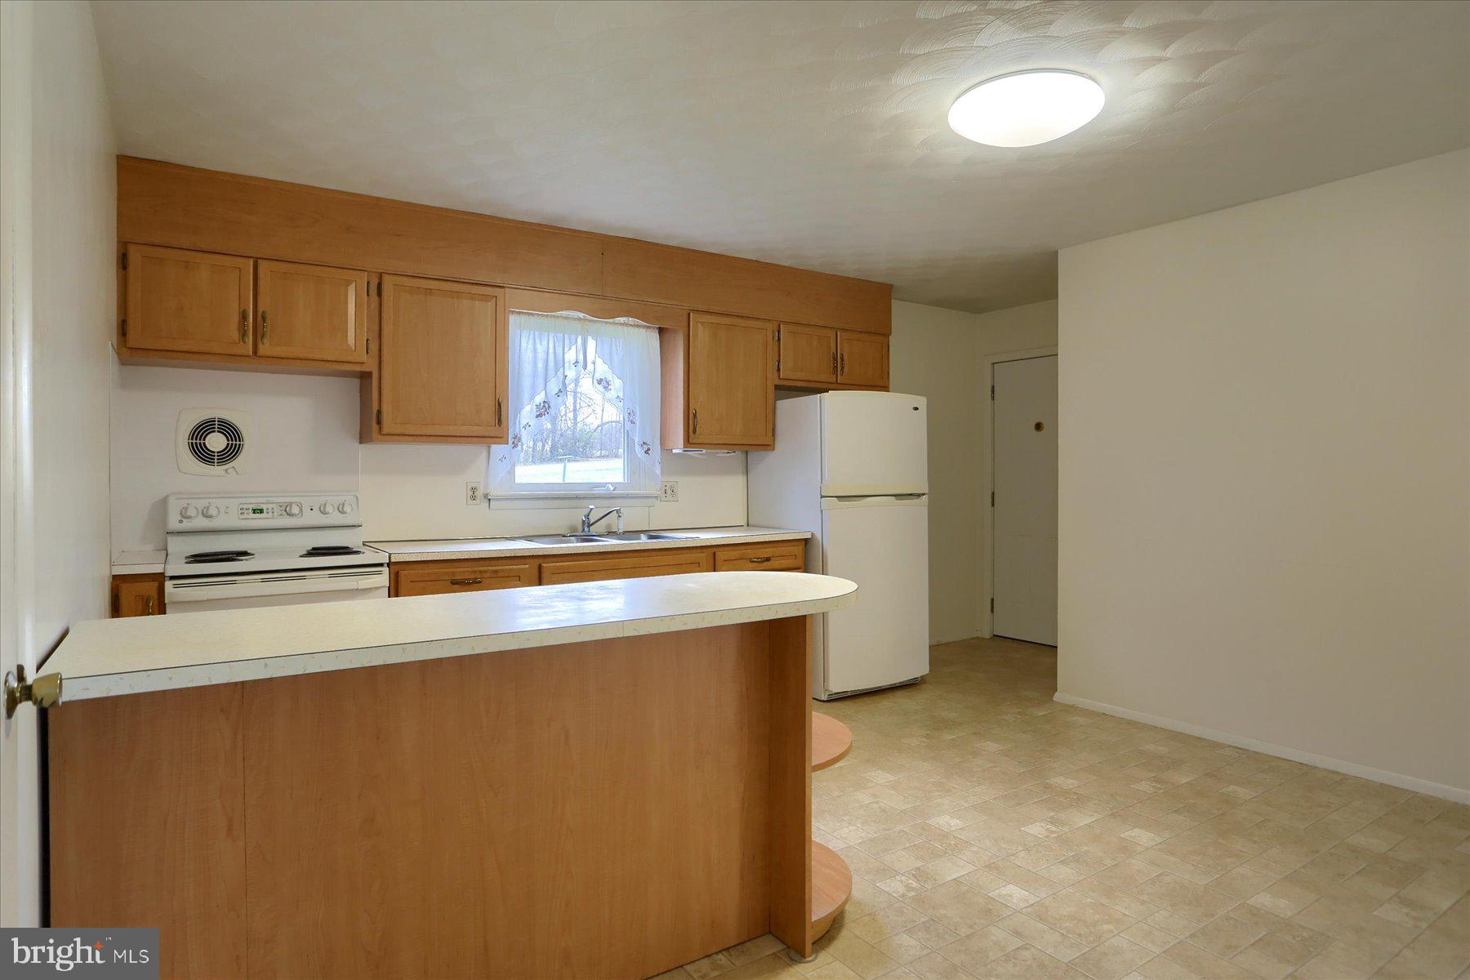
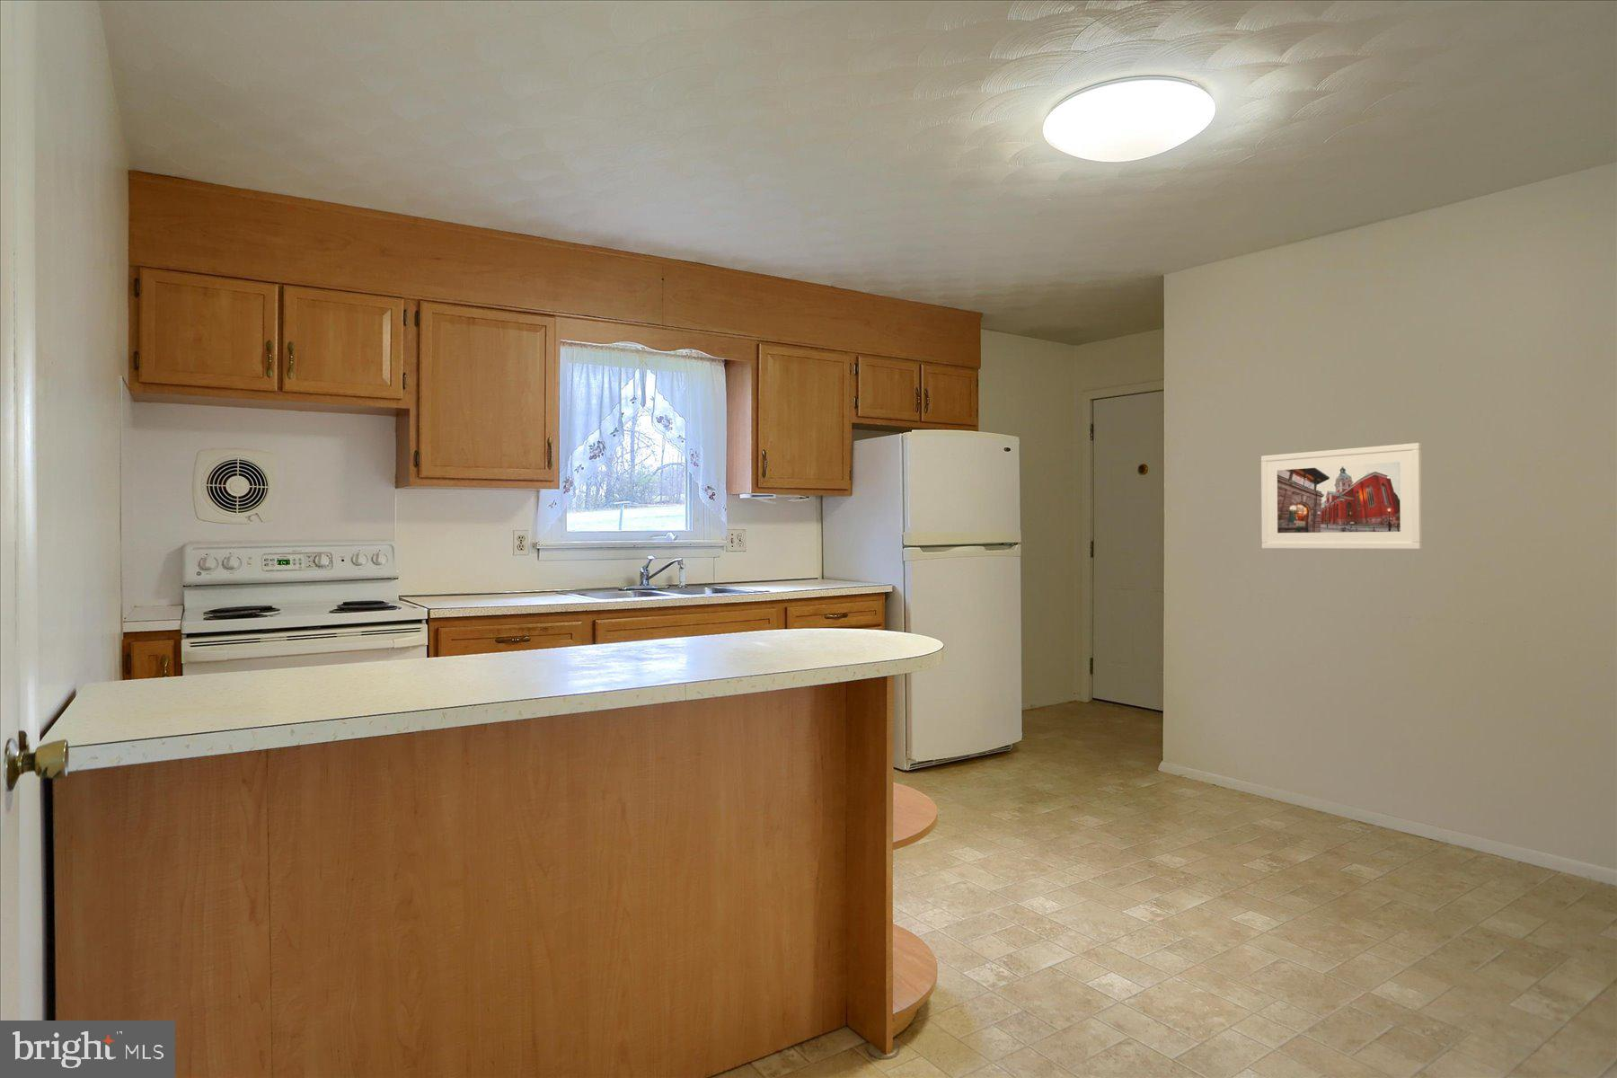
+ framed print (1335, 498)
